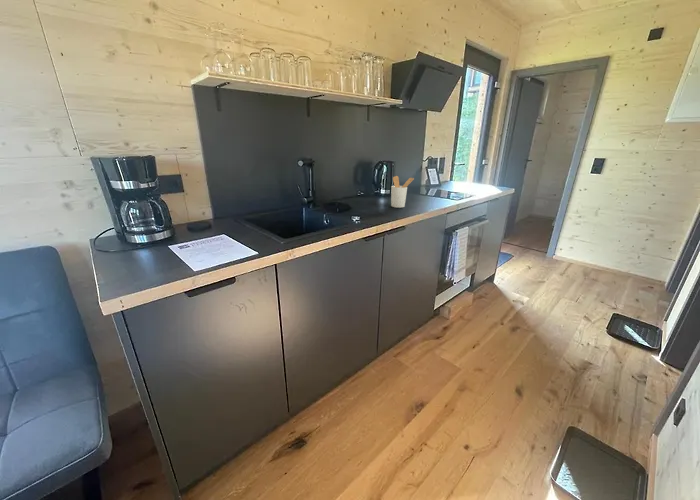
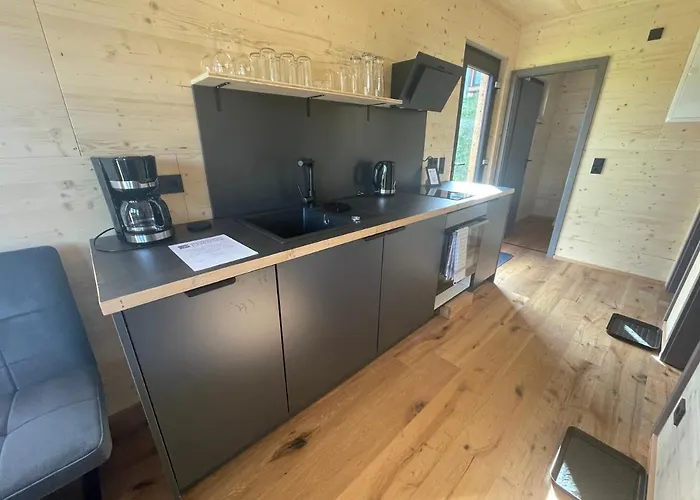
- utensil holder (402, 191)
